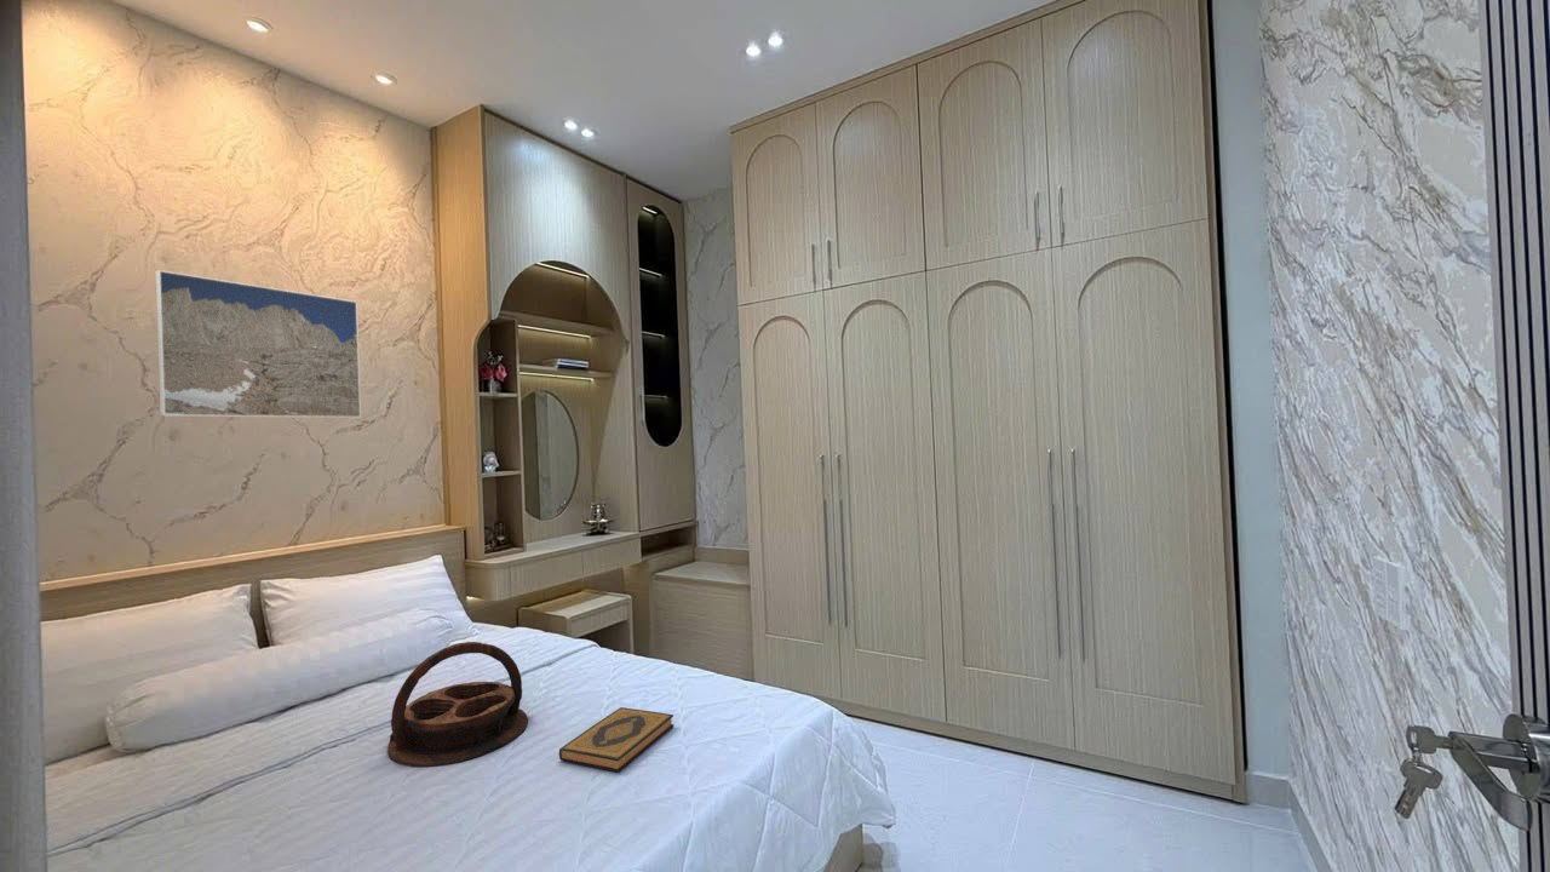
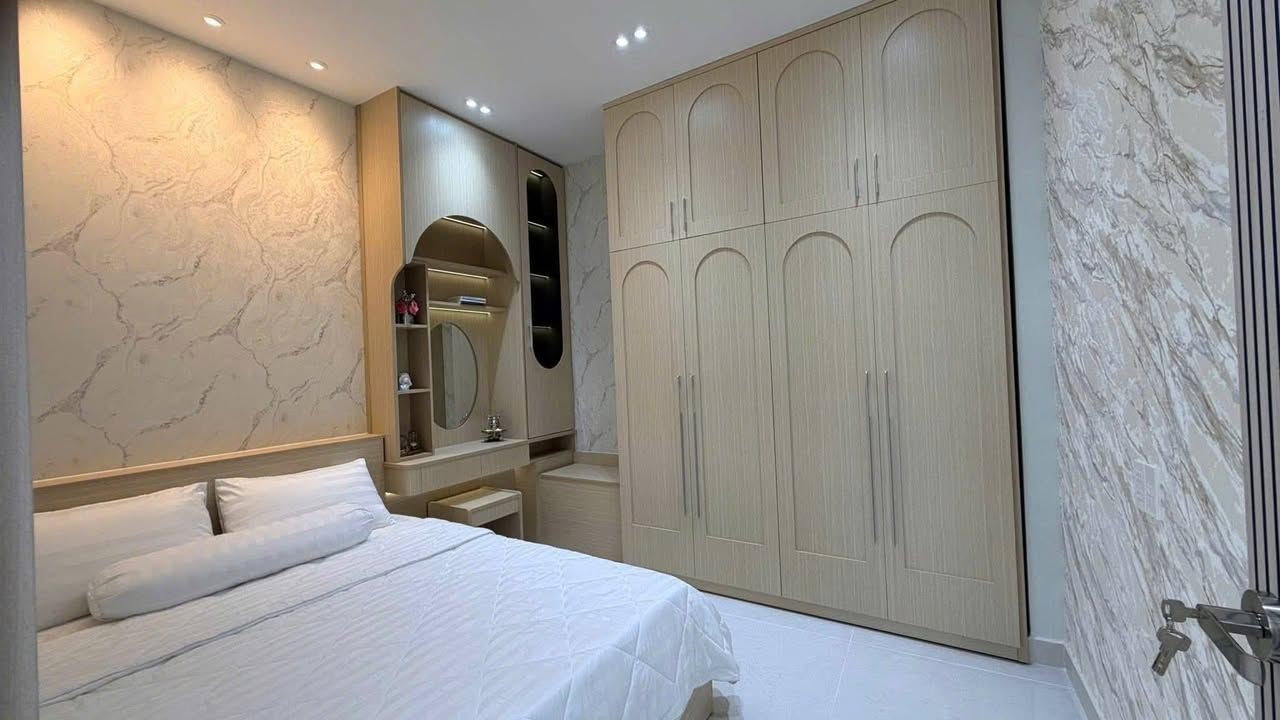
- serving tray (459, 688)
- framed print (269, 352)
- hardback book (619, 736)
